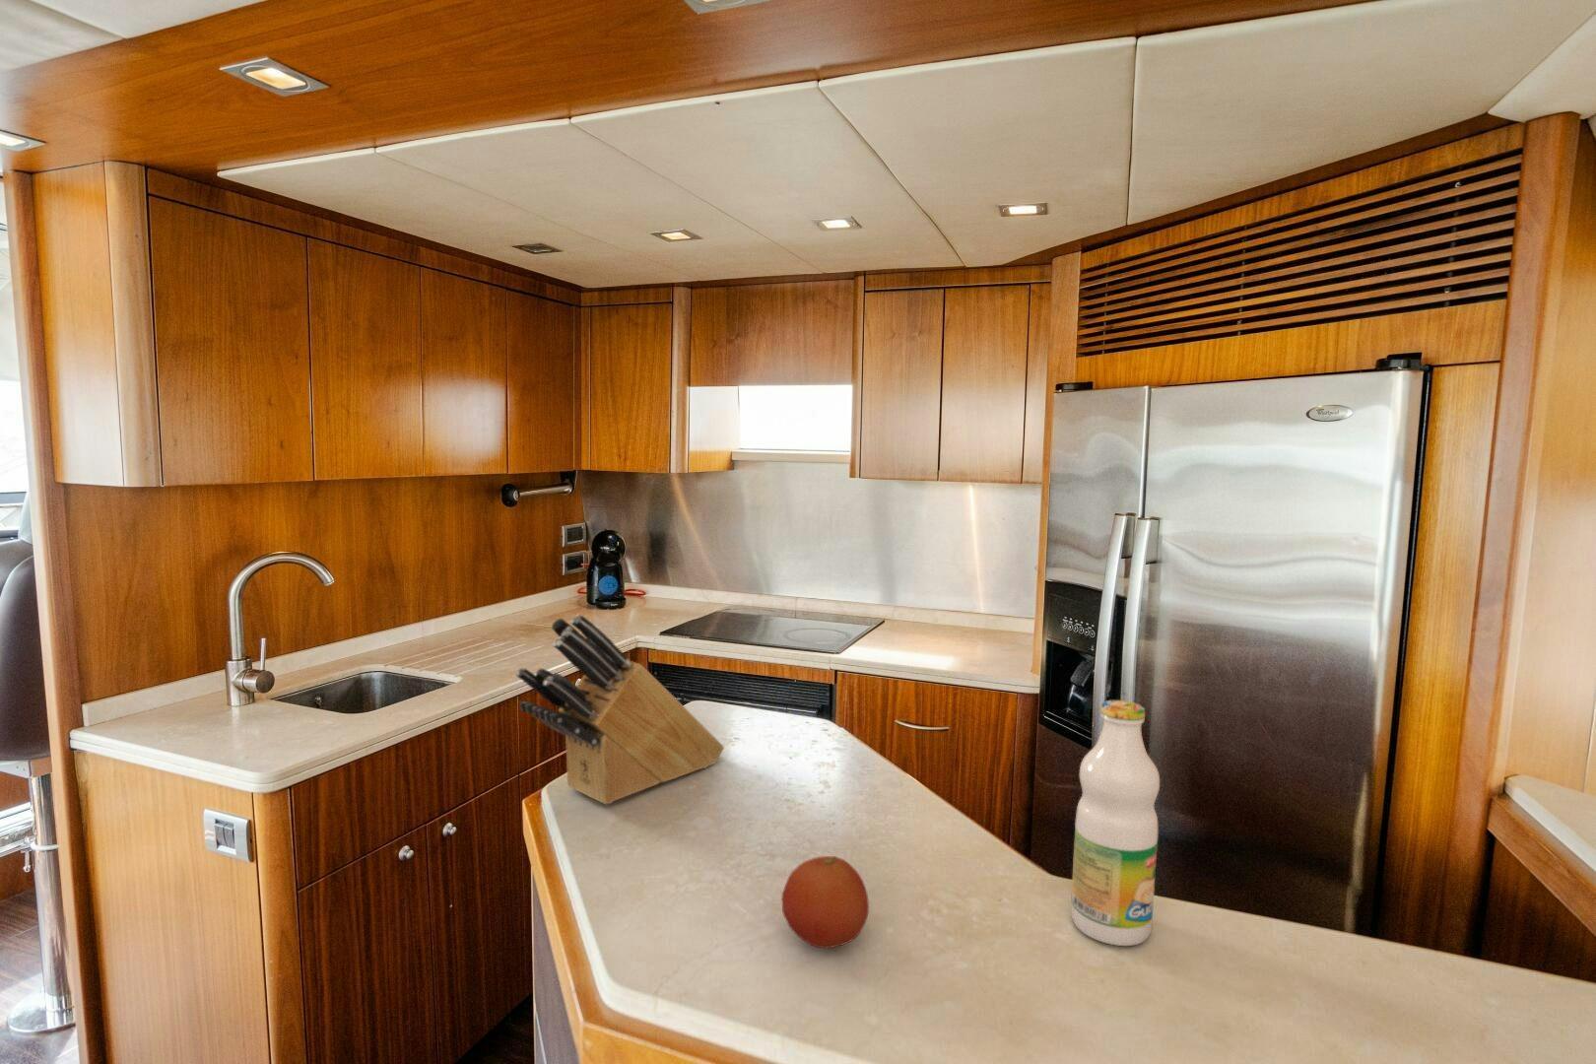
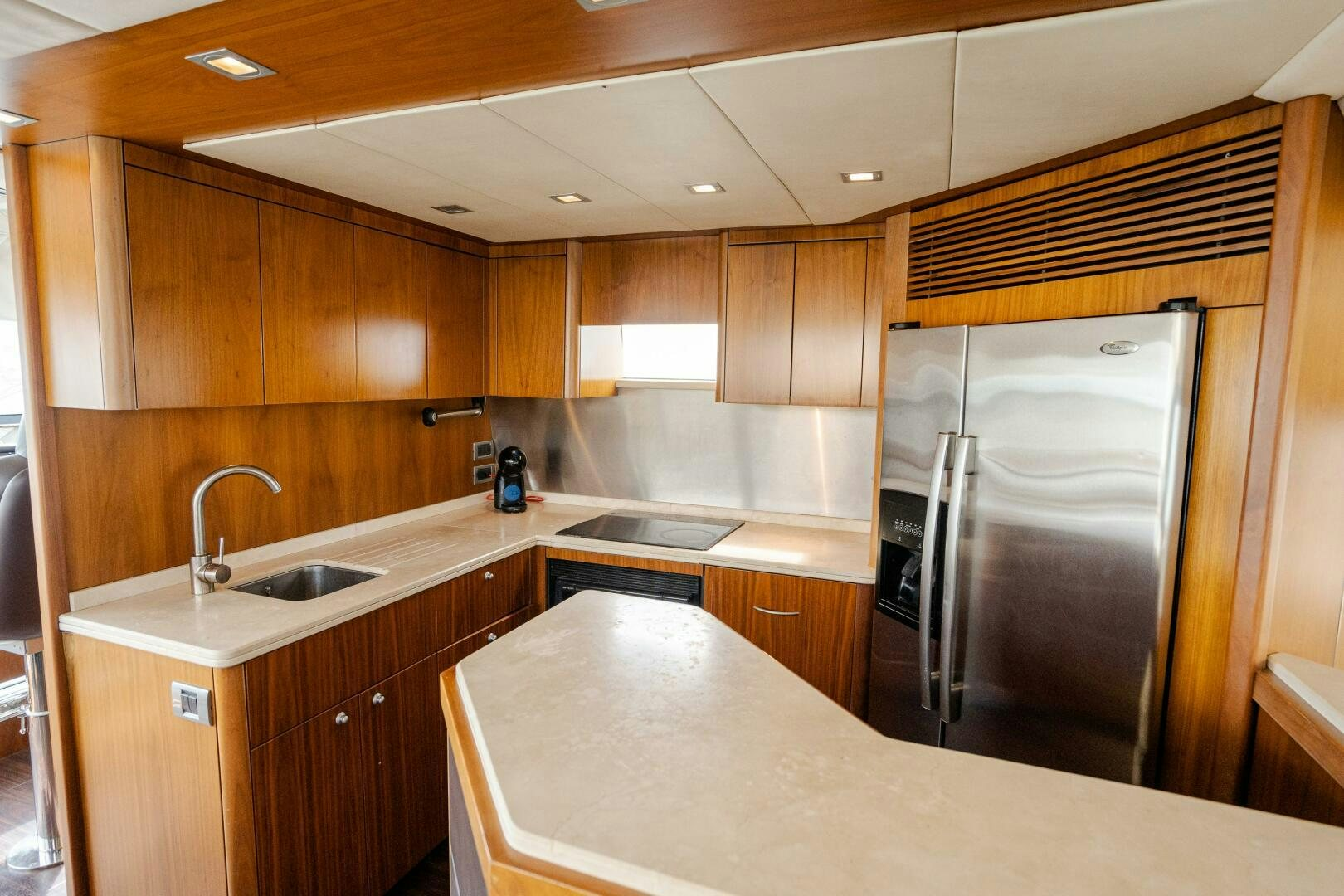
- fruit (824, 899)
- bottle (1116, 817)
- knife block (626, 694)
